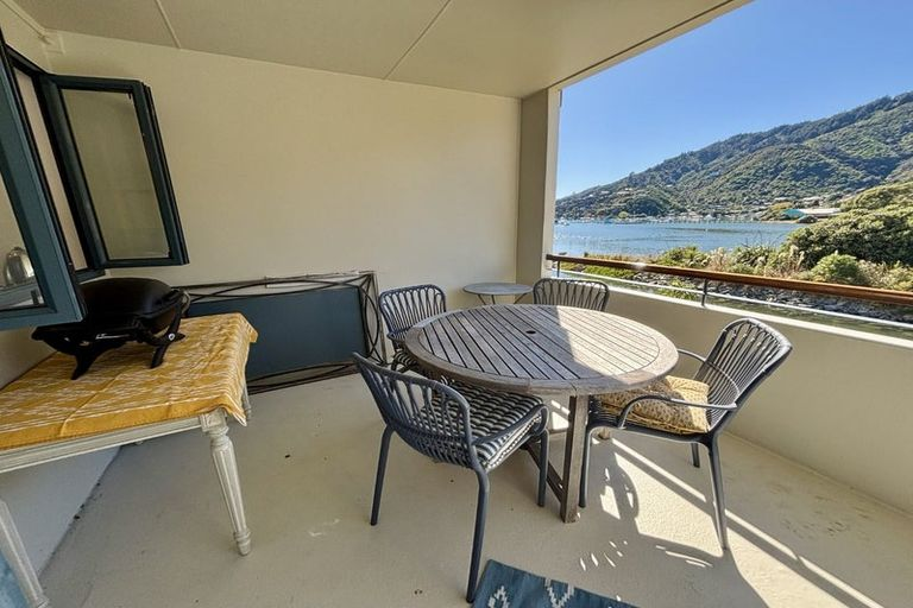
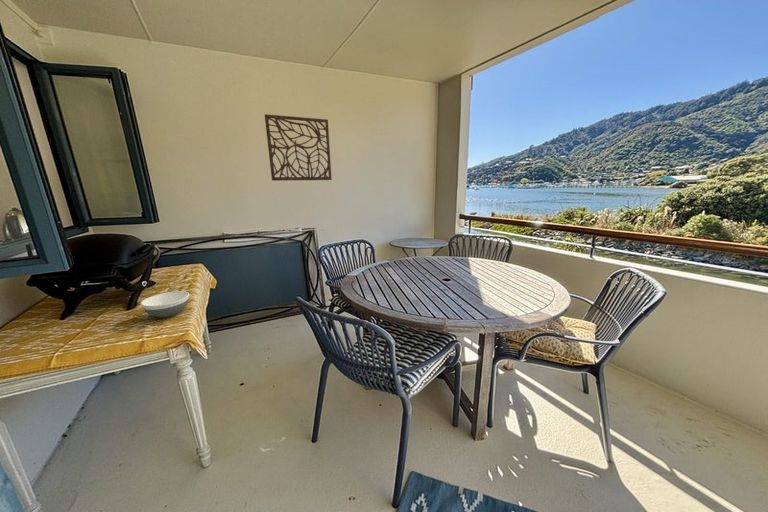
+ bowl (167, 305)
+ decorative wall panel (301, 148)
